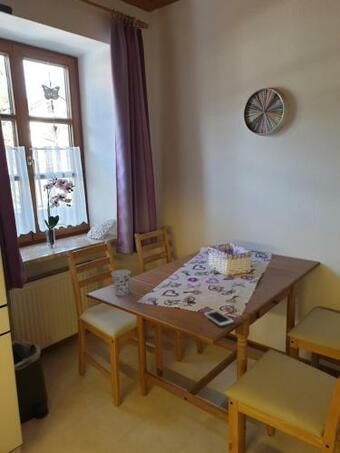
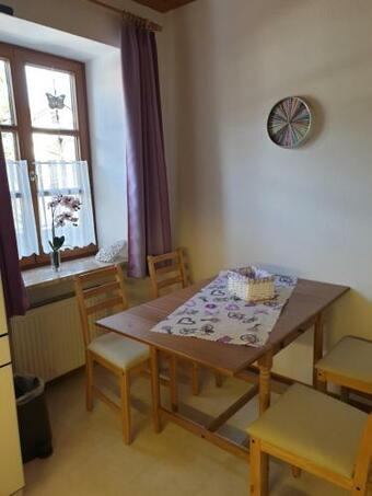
- cup (121, 282)
- cell phone (218, 318)
